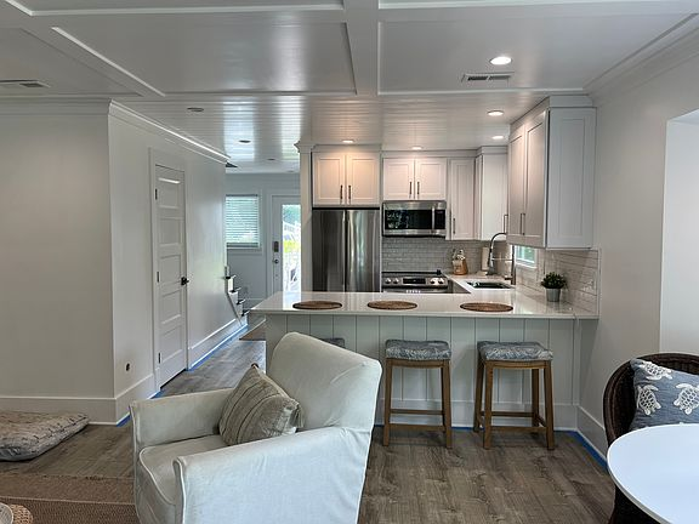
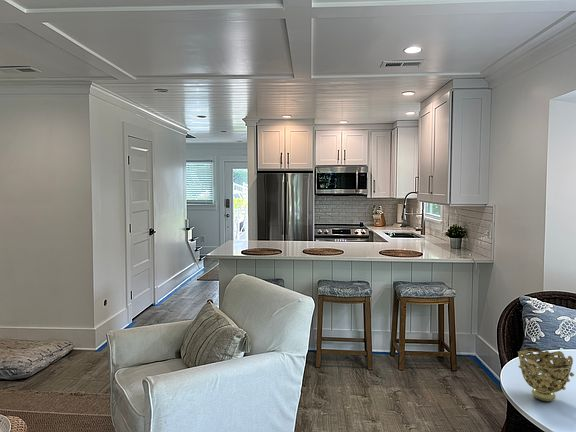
+ decorative bowl (544, 376)
